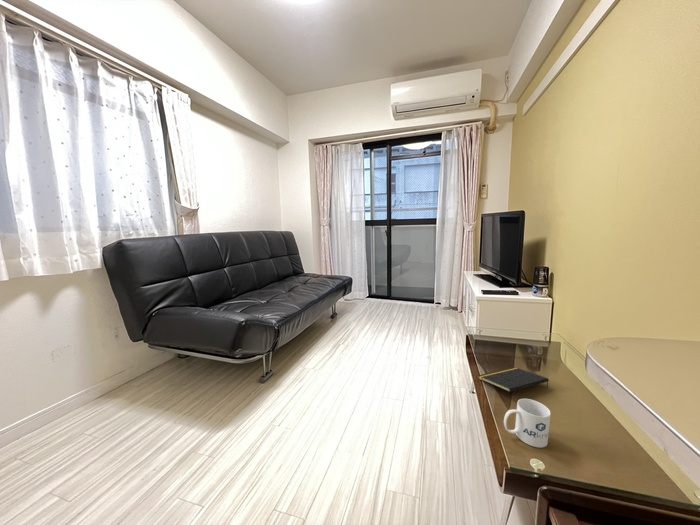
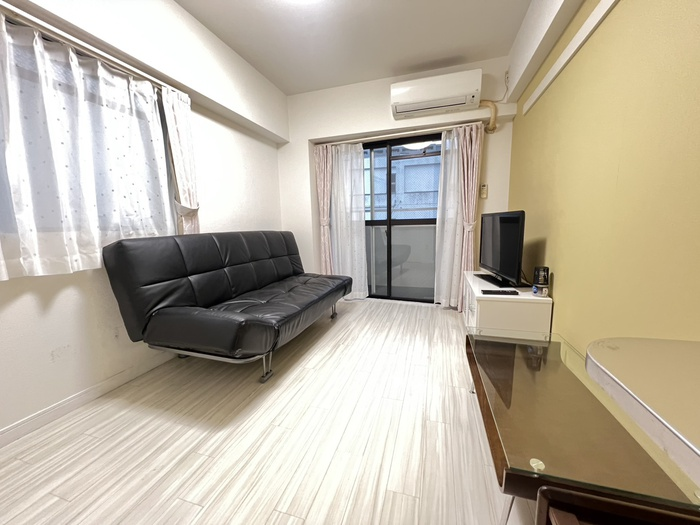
- notepad (512, 378)
- mug (526, 421)
